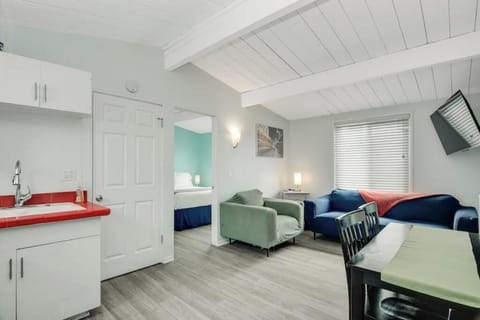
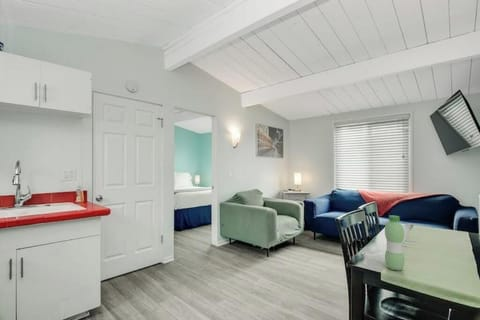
+ water bottle (394, 242)
